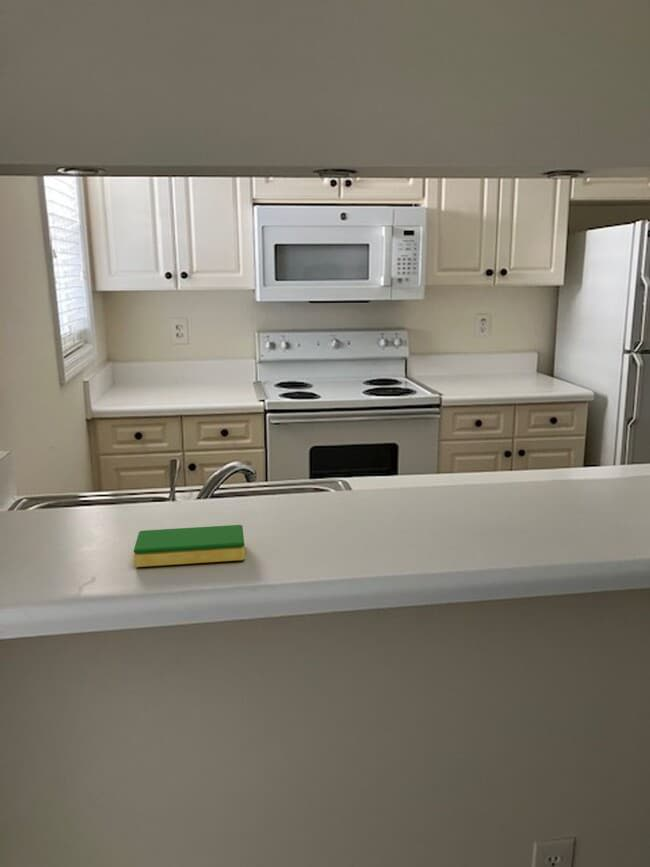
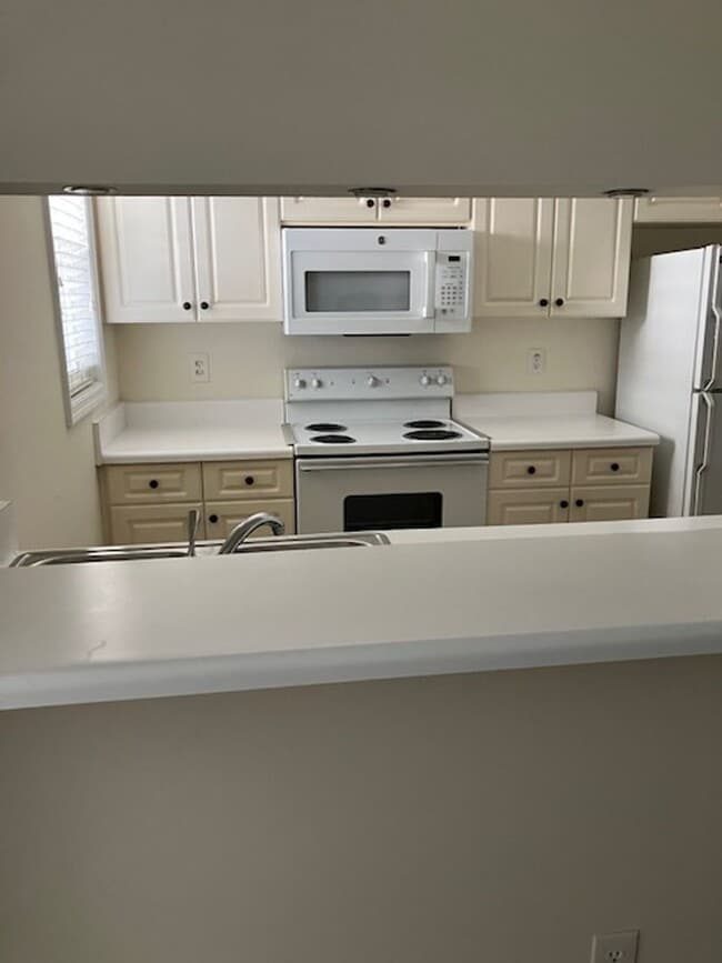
- dish sponge (190, 545)
